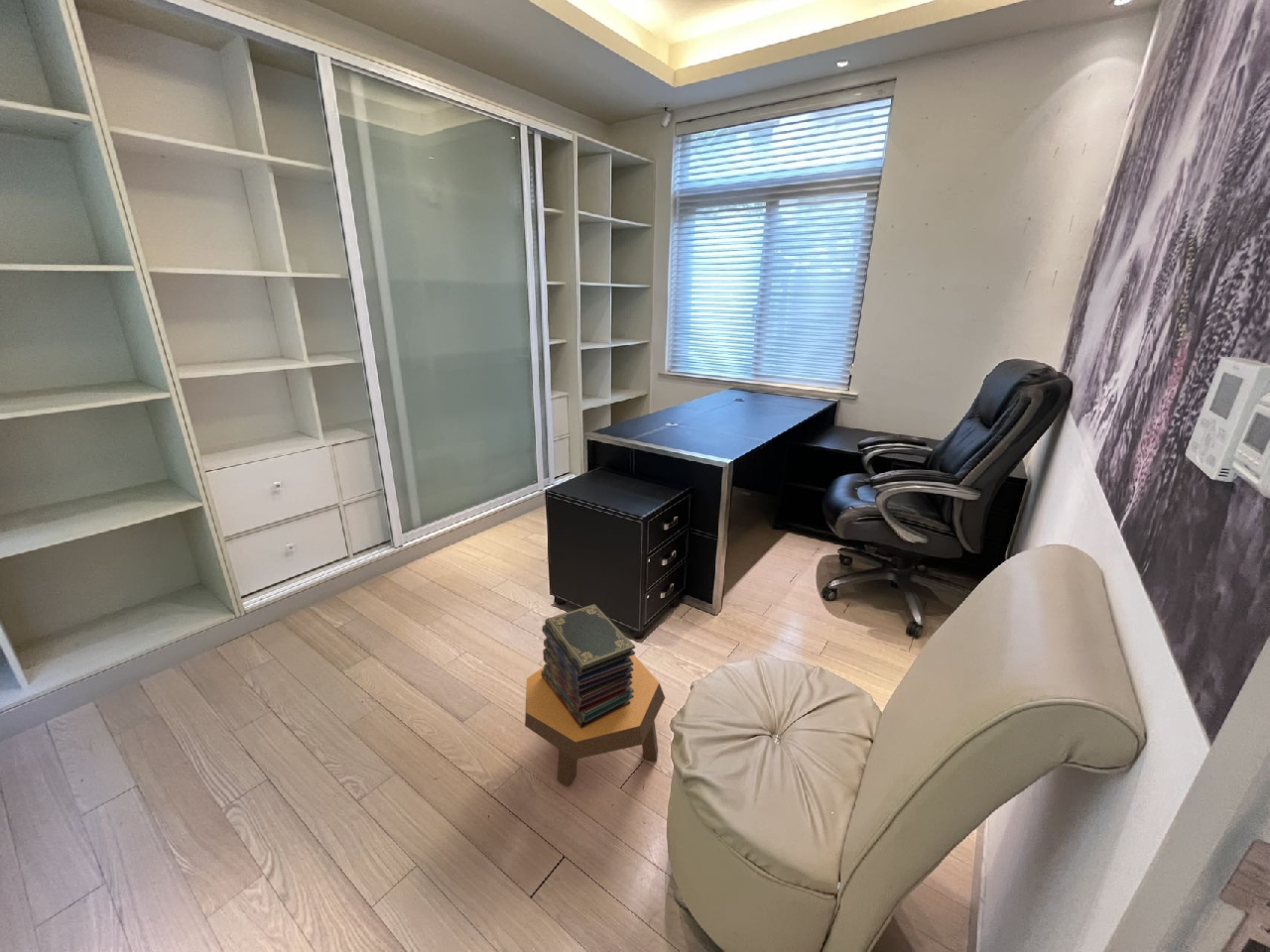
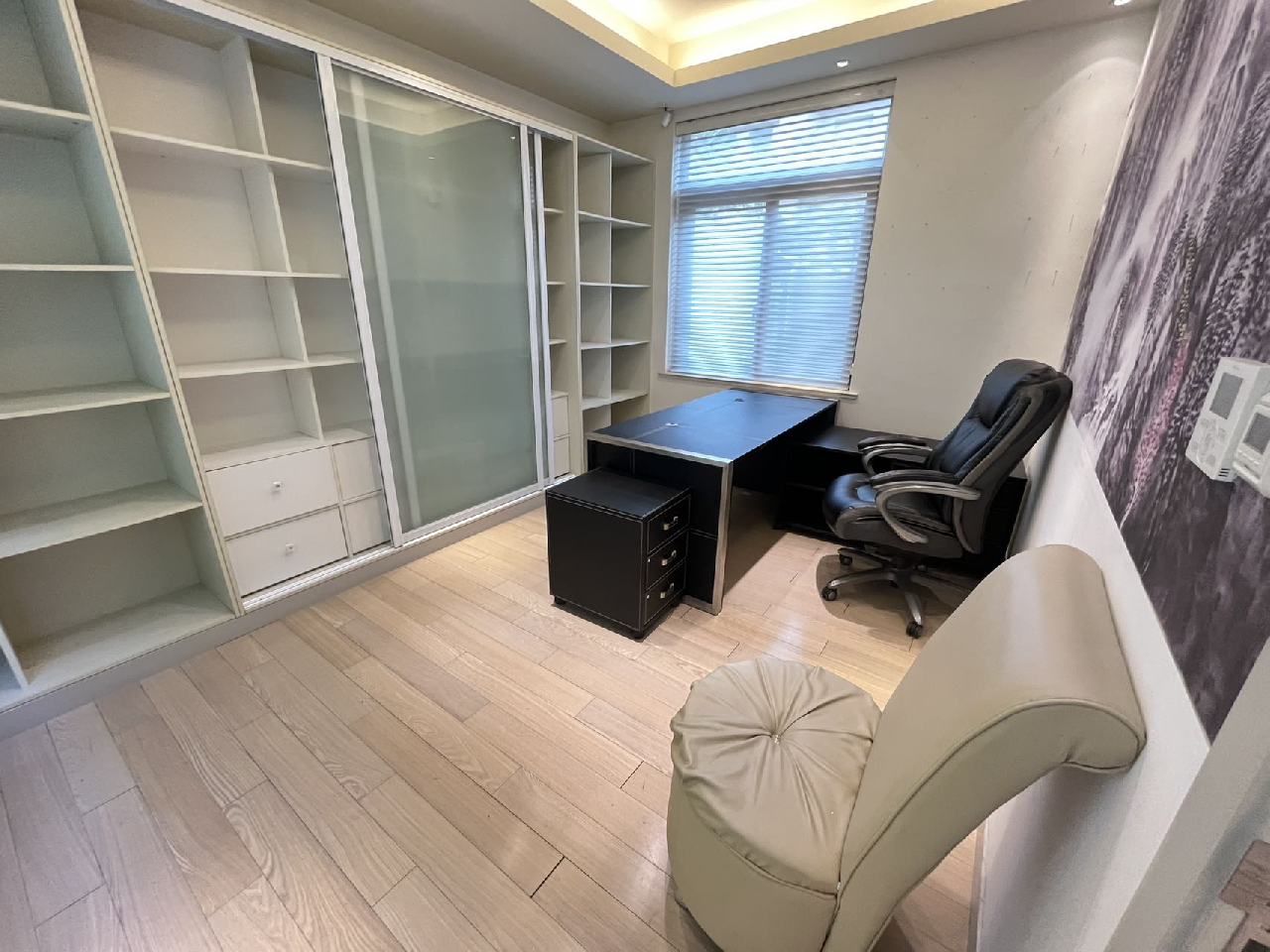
- footstool (593, 722)
- book stack (587, 660)
